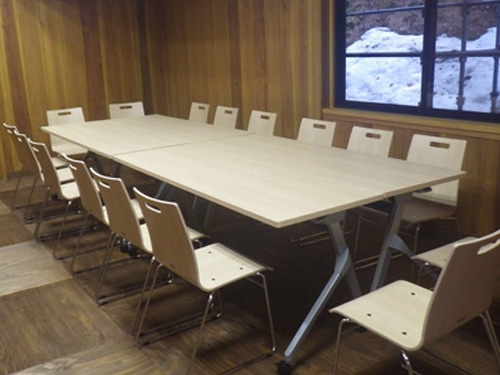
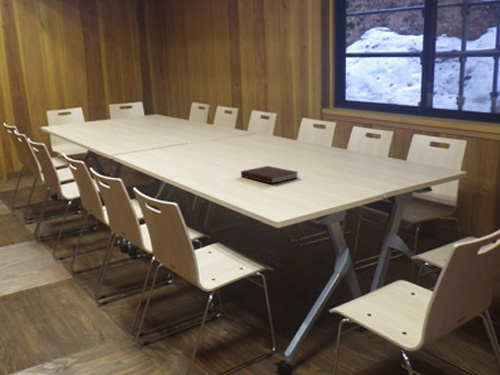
+ notebook (269, 174)
